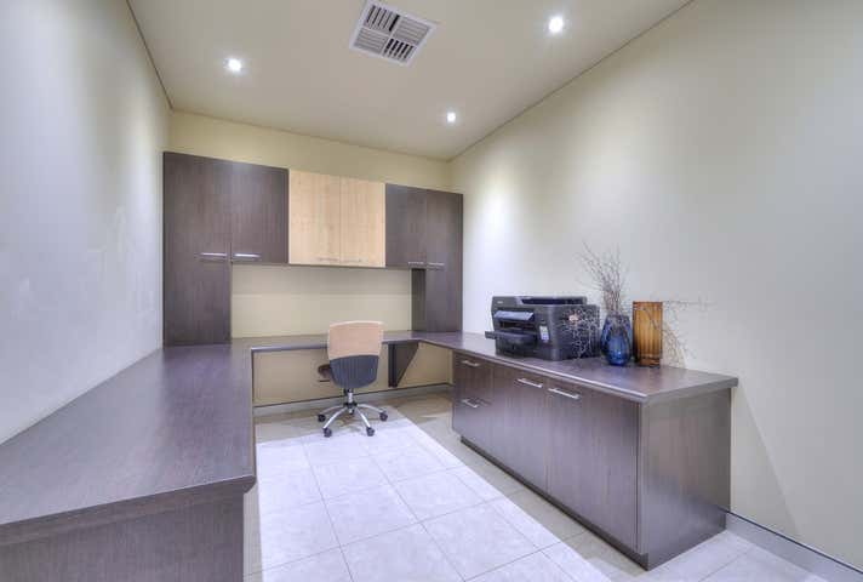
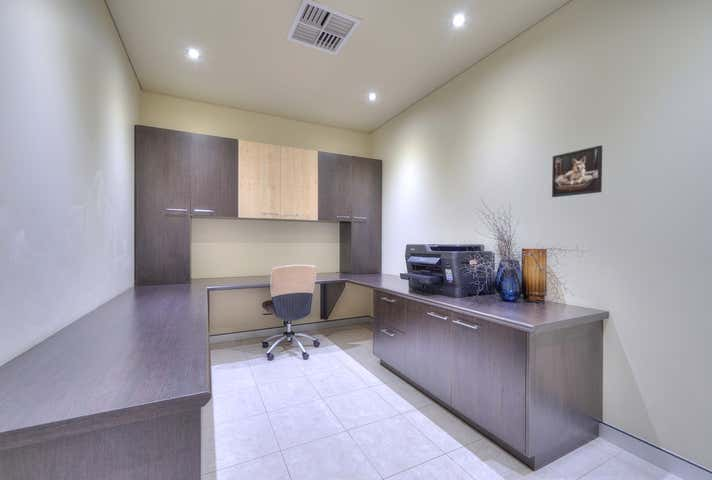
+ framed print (575, 173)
